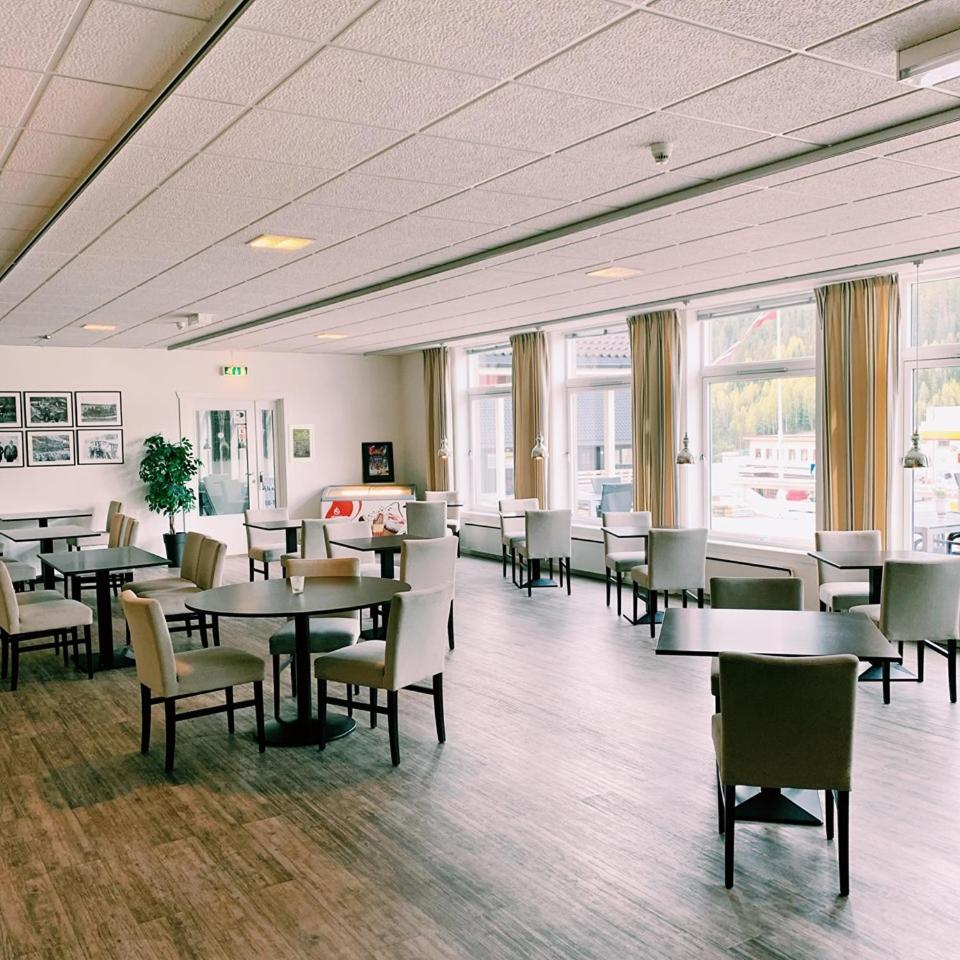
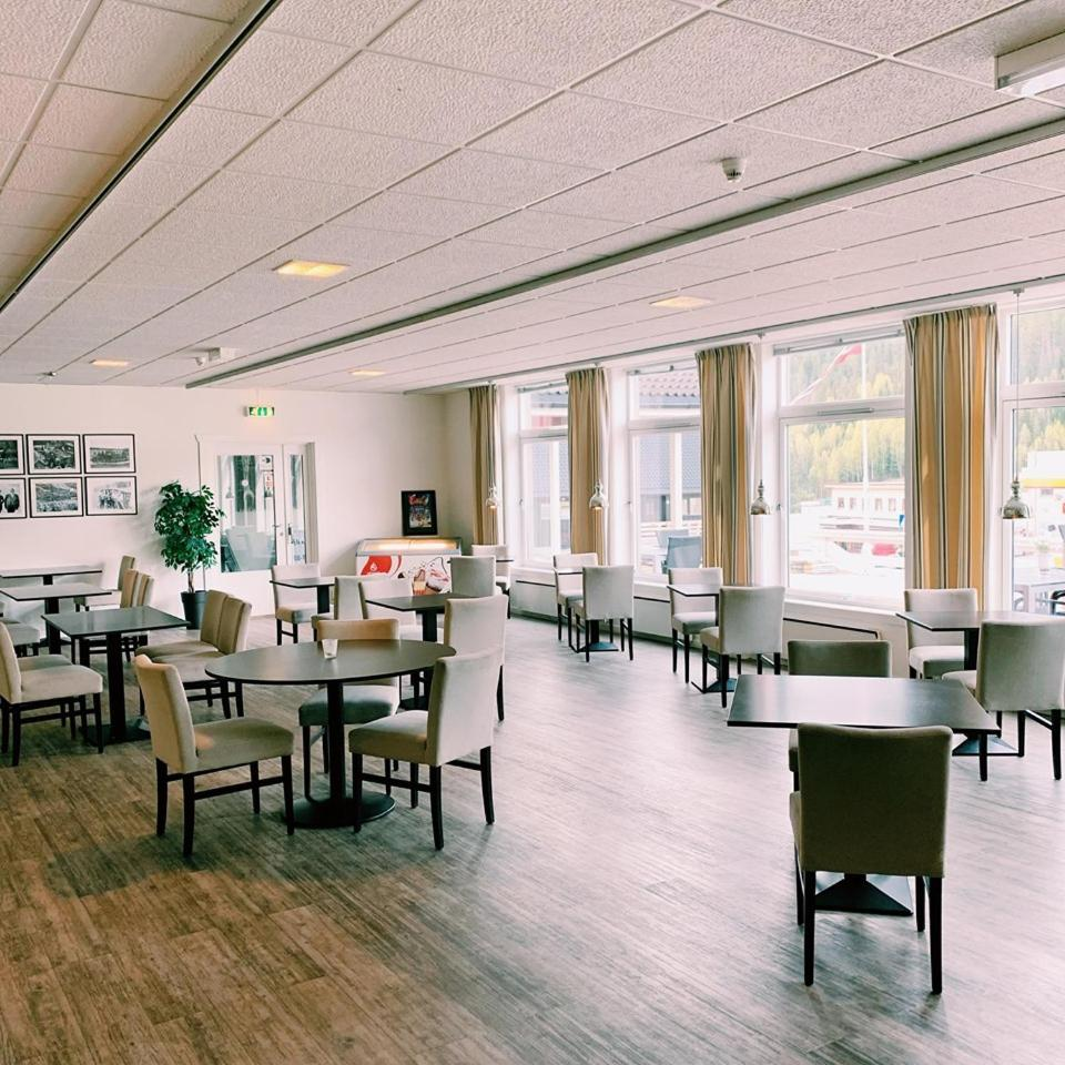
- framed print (301, 443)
